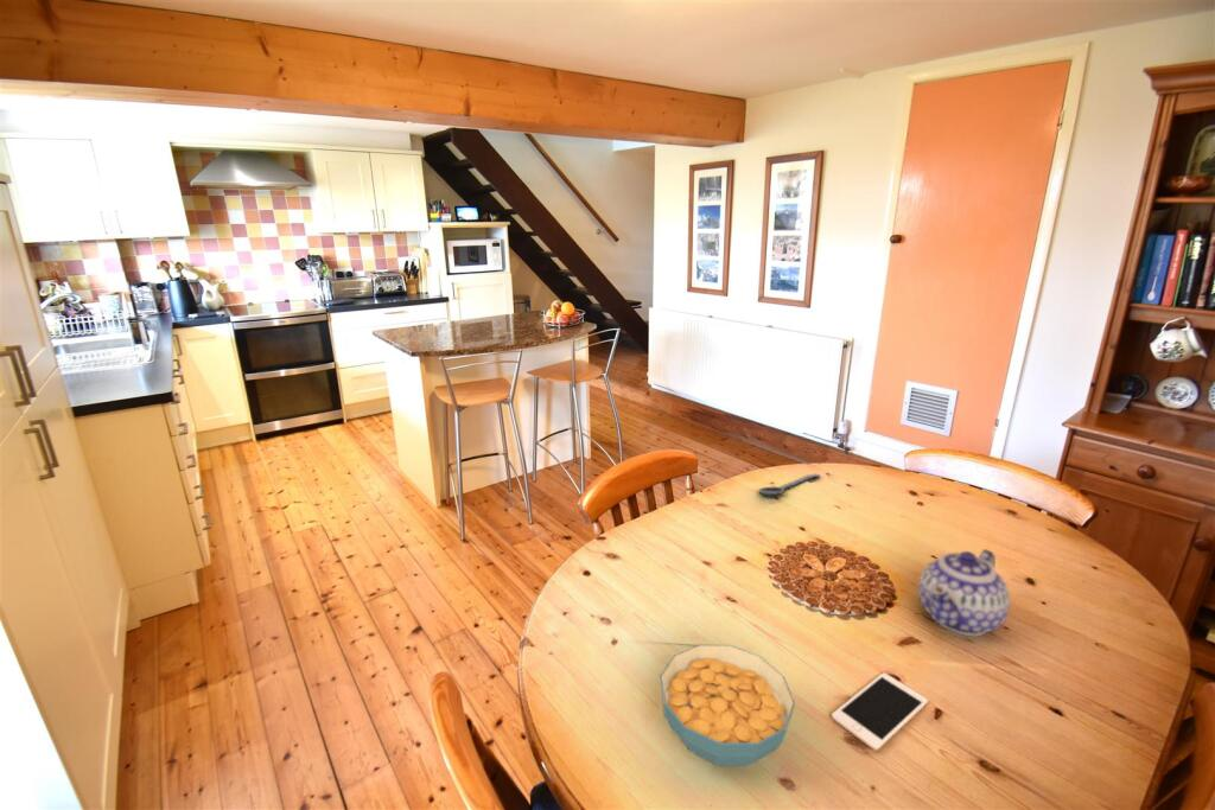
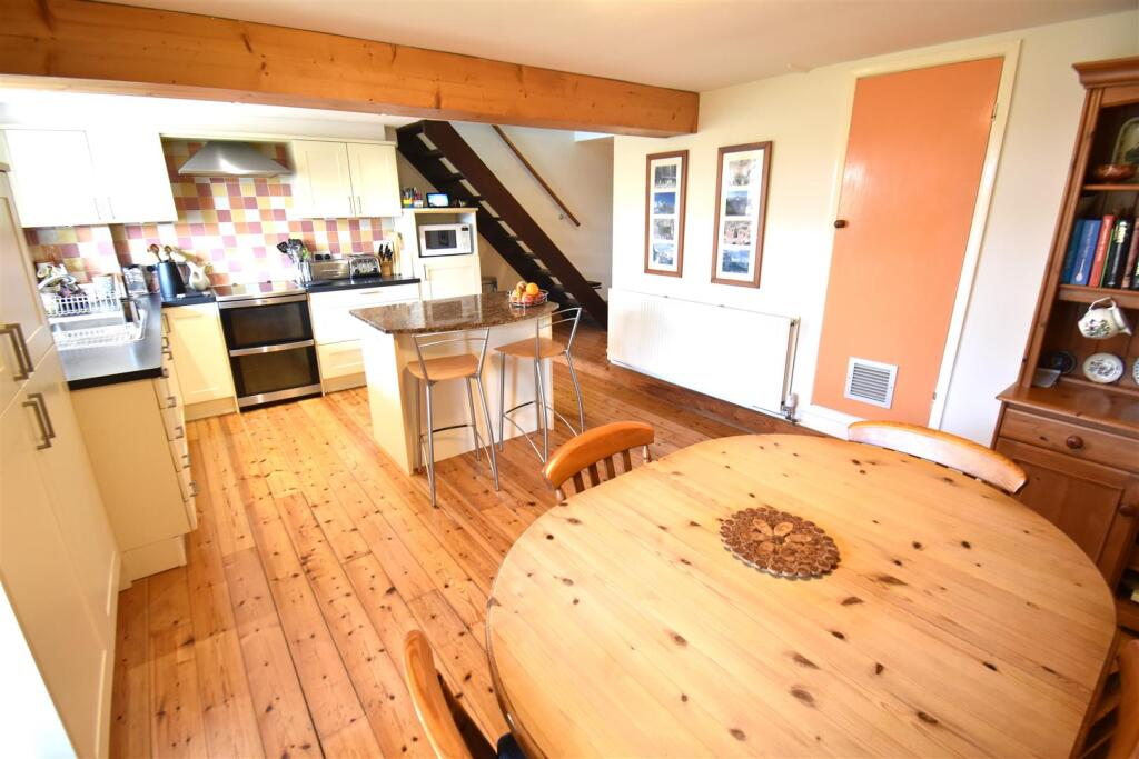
- cereal bowl (723, 714)
- teapot (963, 586)
- cell phone (879, 708)
- spoon (791, 484)
